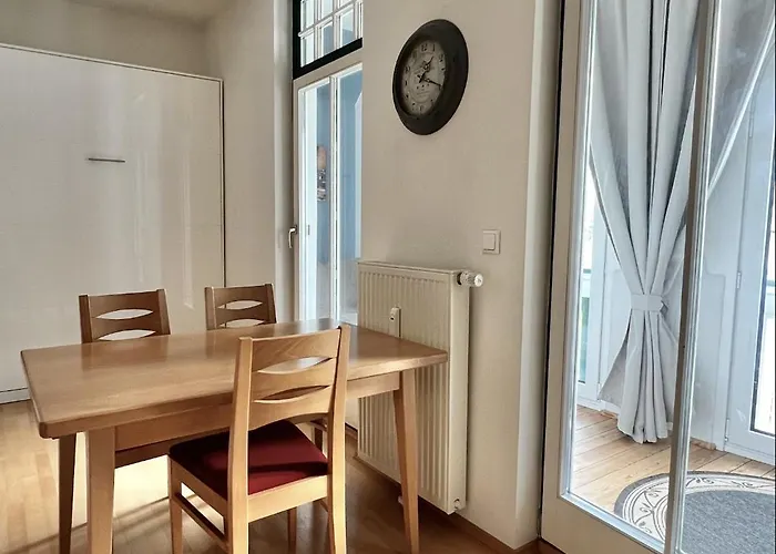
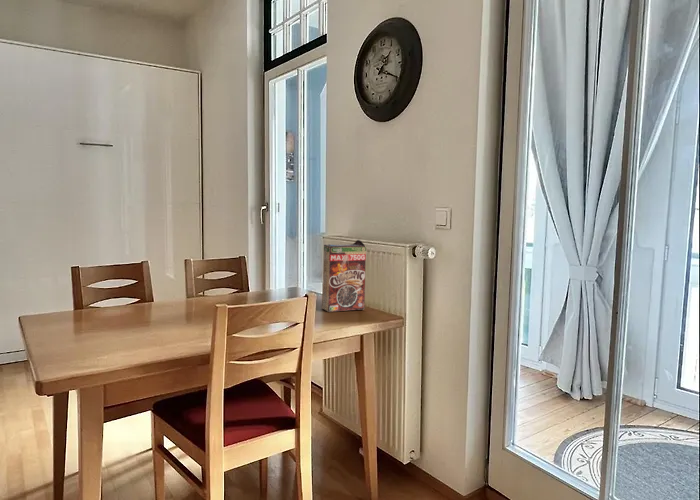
+ cereal box (343, 274)
